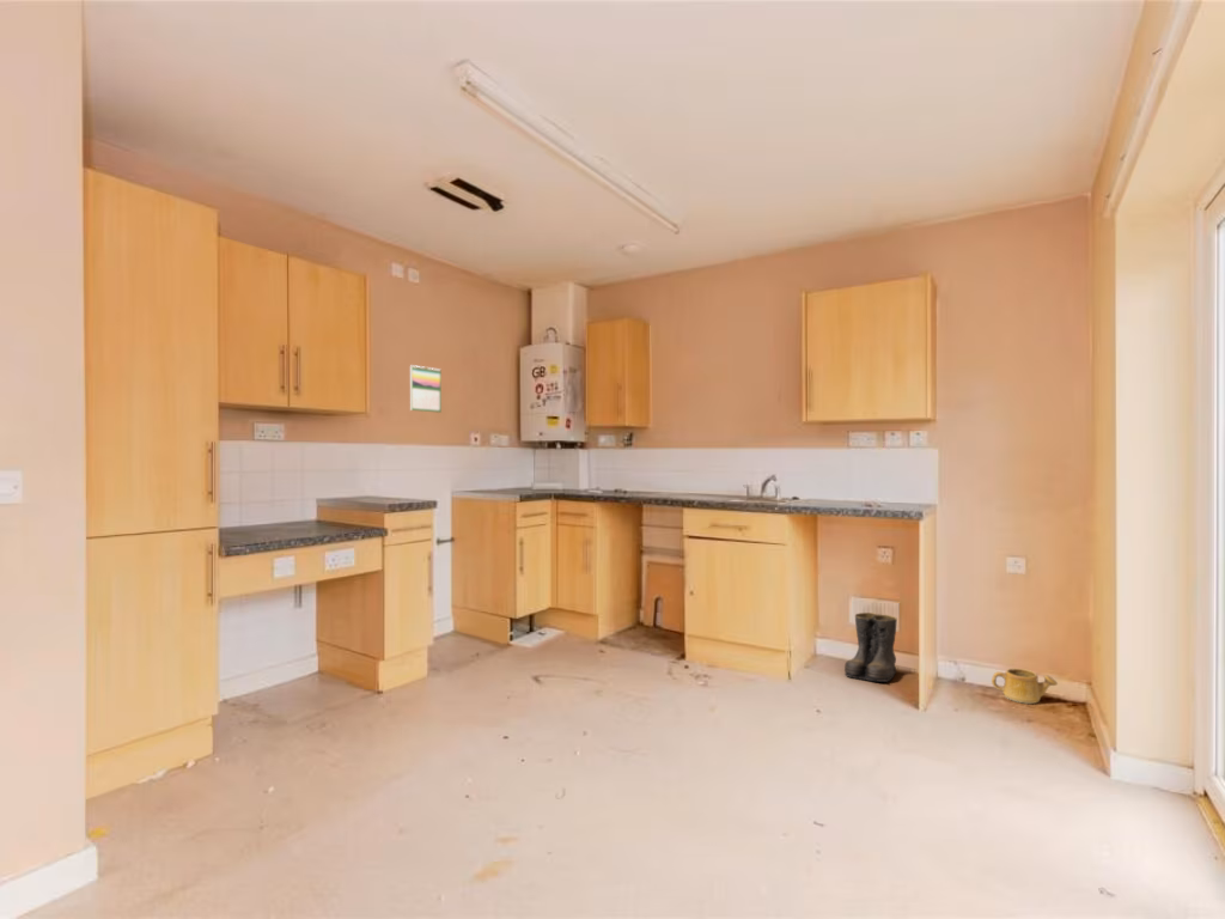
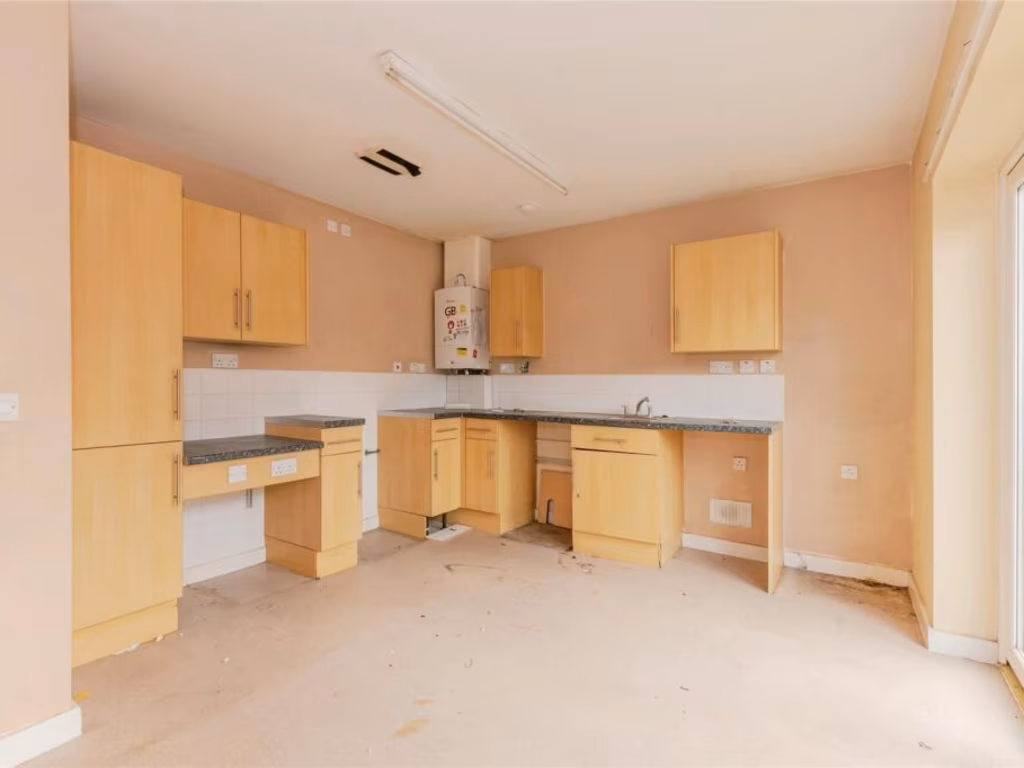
- watering can (1023, 684)
- calendar (426, 388)
- boots (871, 645)
